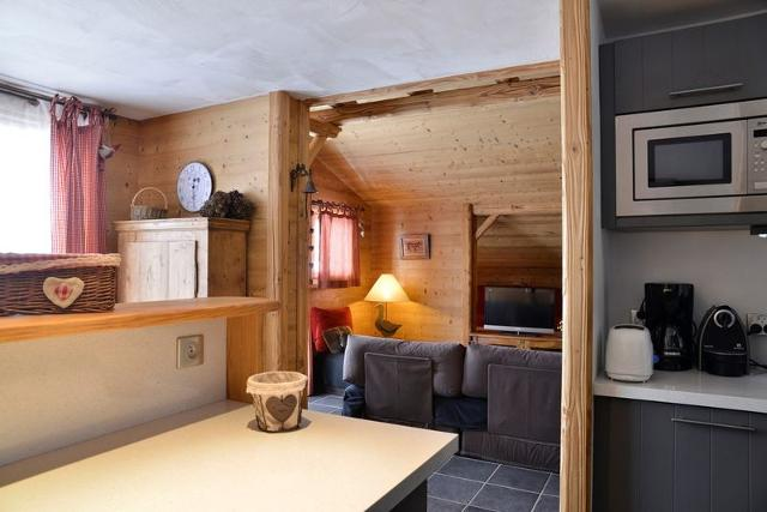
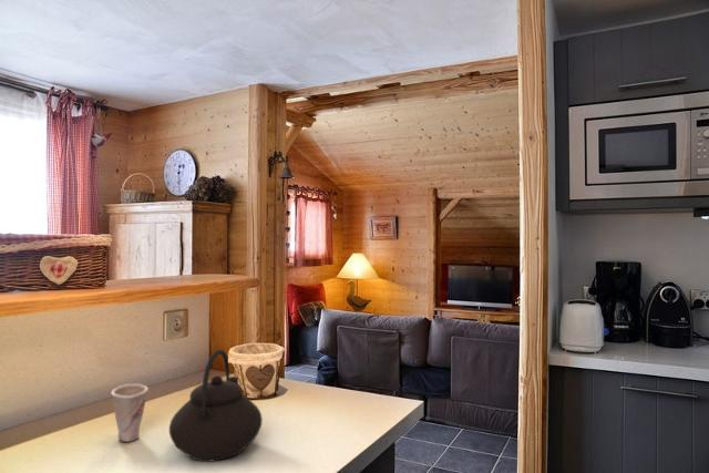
+ cup (130, 413)
+ teapot (219, 395)
